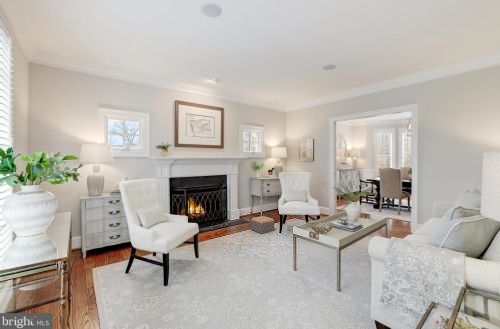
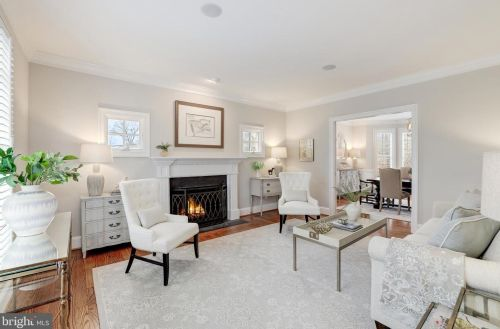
- footstool (262, 224)
